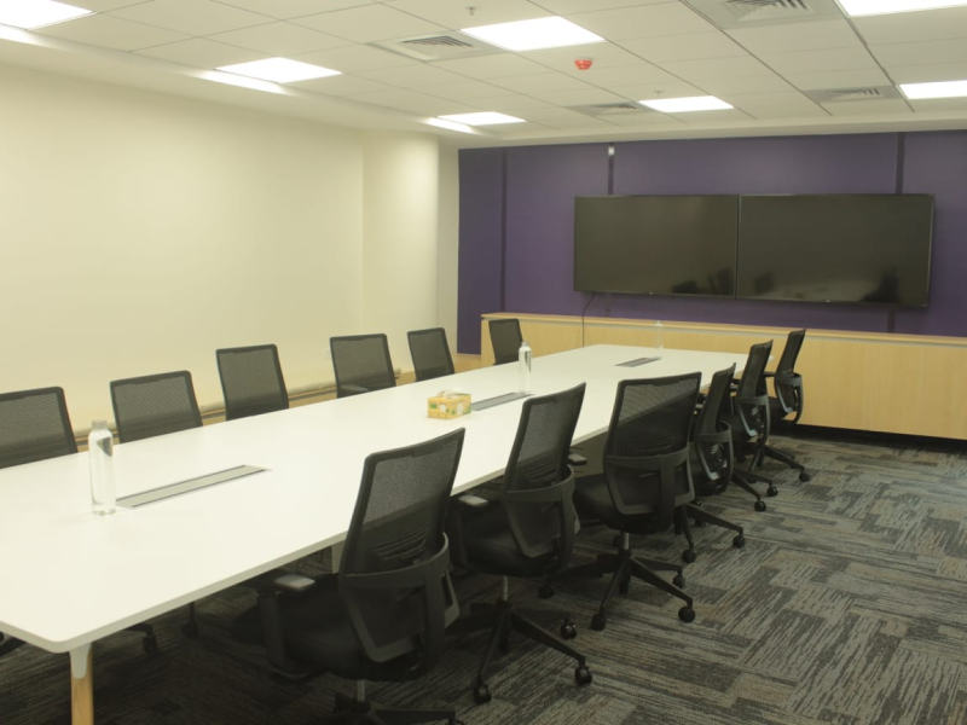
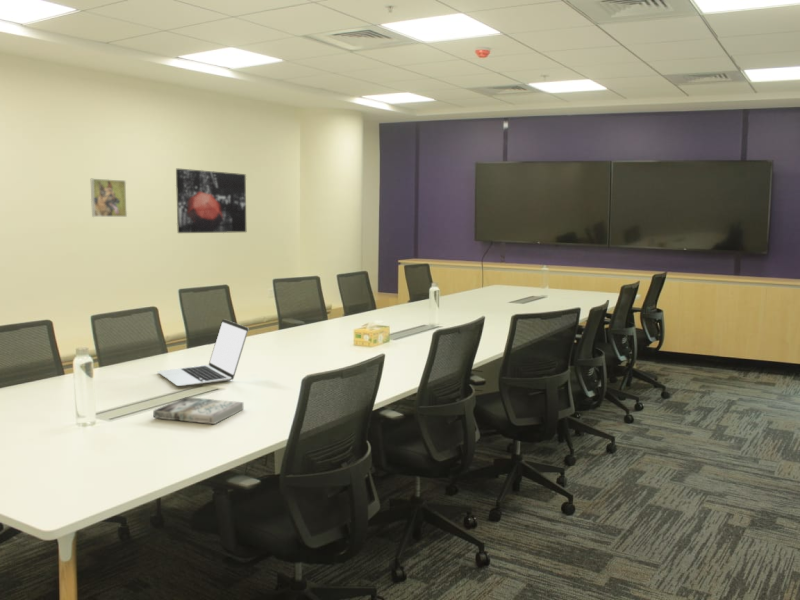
+ book (199, 410)
+ laptop (211, 355)
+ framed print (109, 198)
+ wall art (213, 202)
